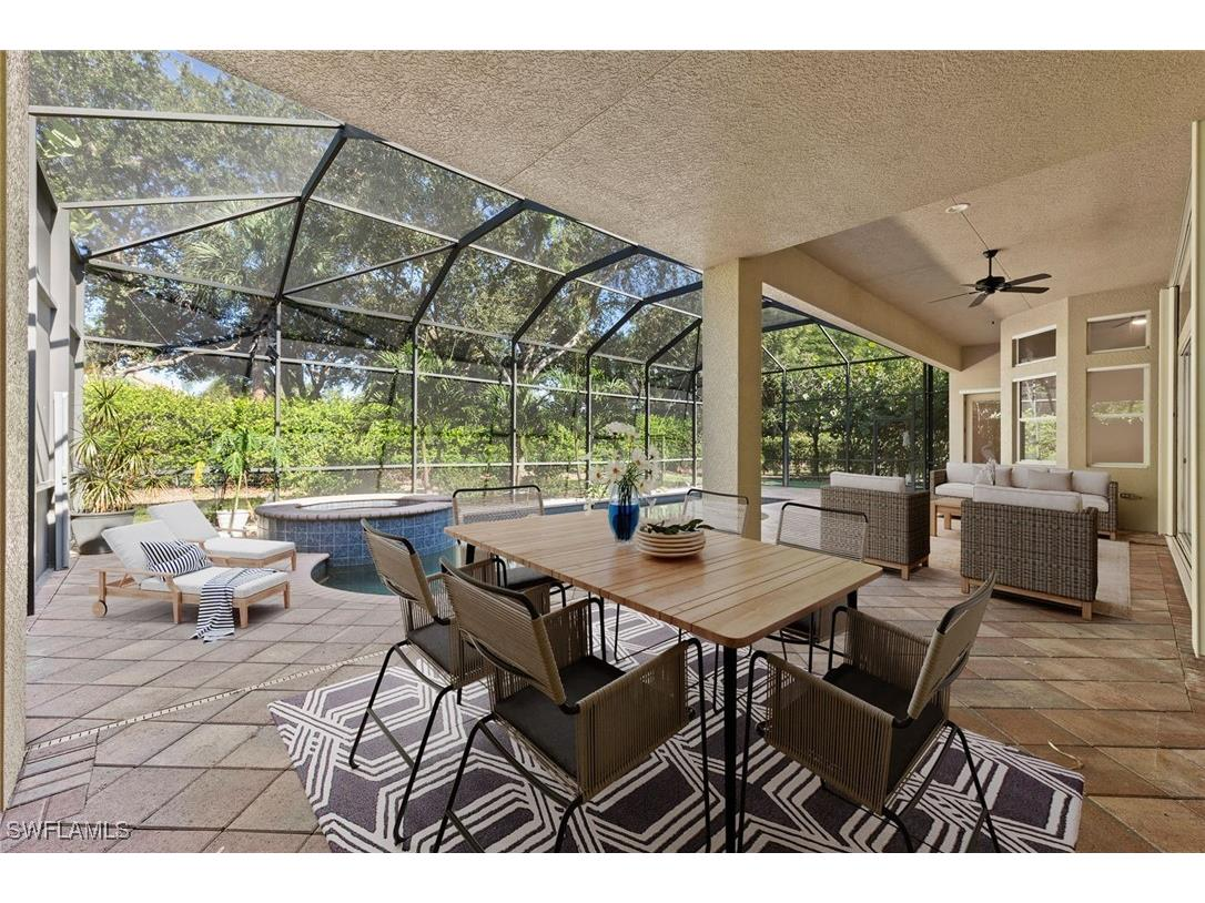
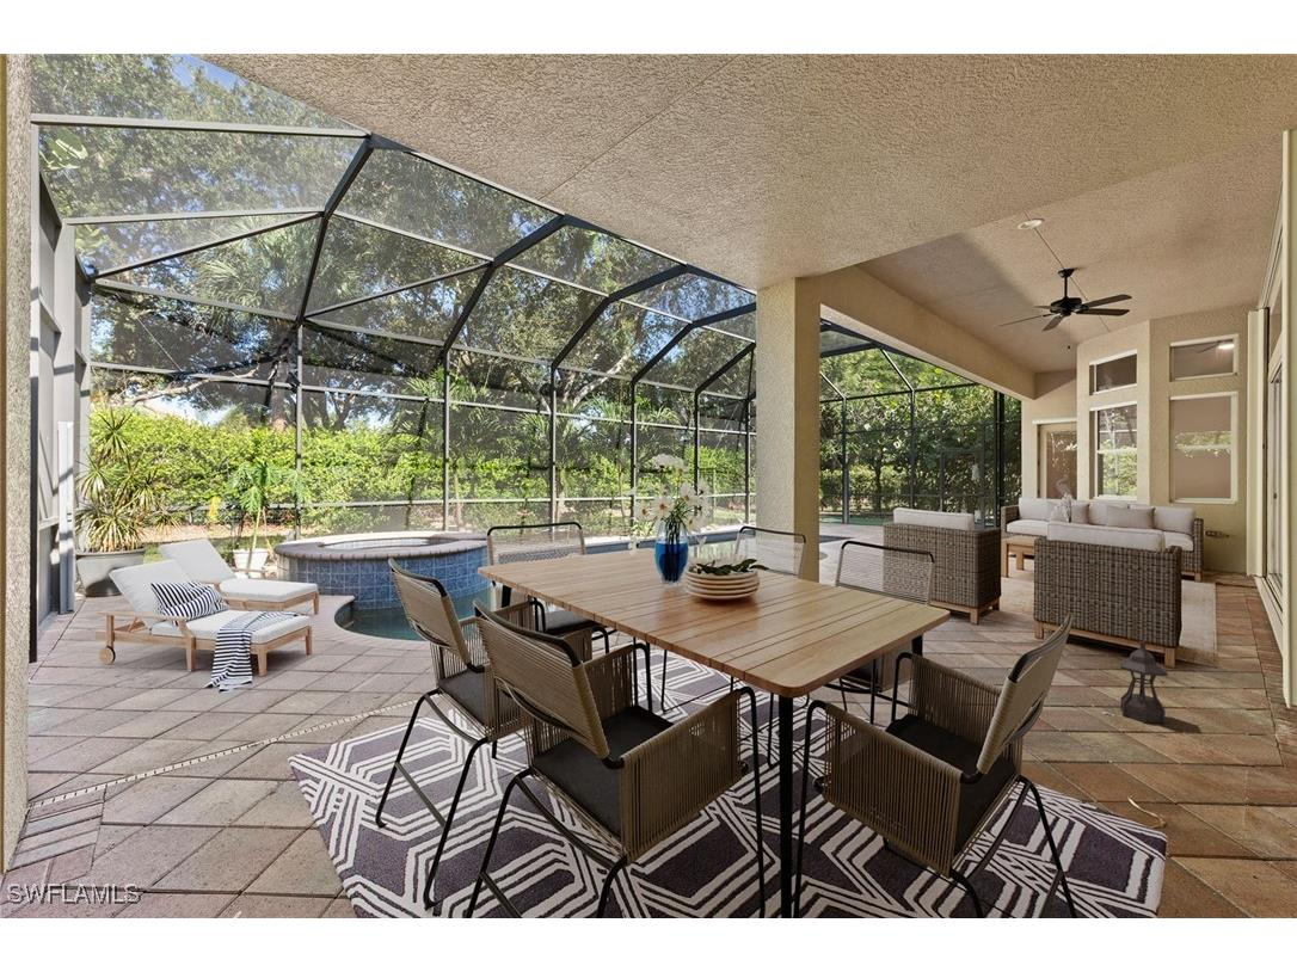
+ lantern (1142, 675)
